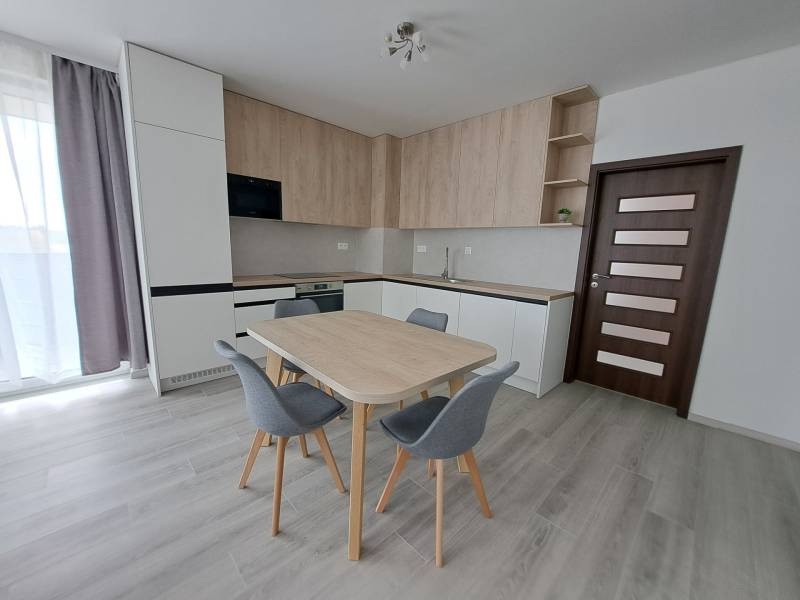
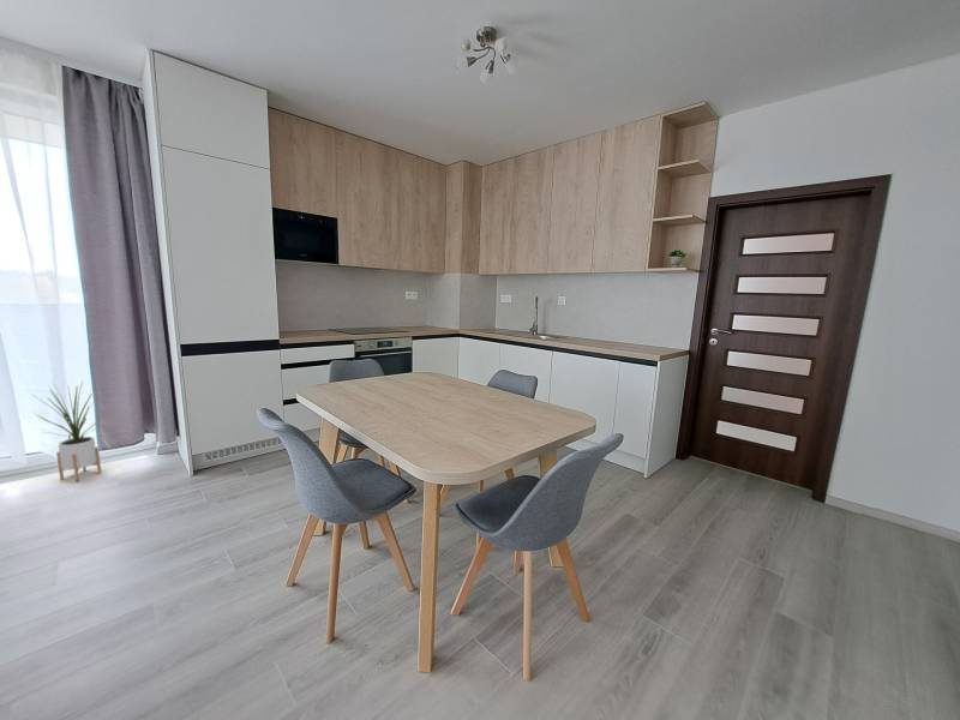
+ house plant (77, 428)
